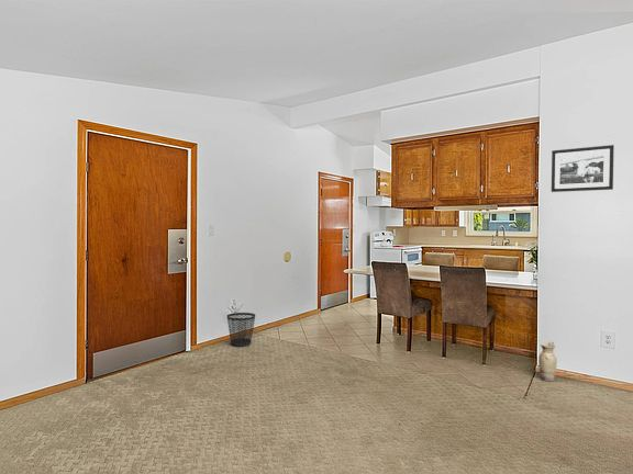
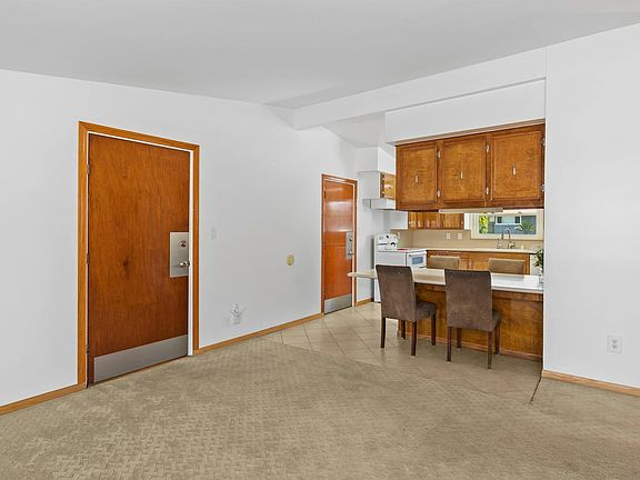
- picture frame (581, 169)
- ceramic jug (547, 360)
- wastebasket (241, 329)
